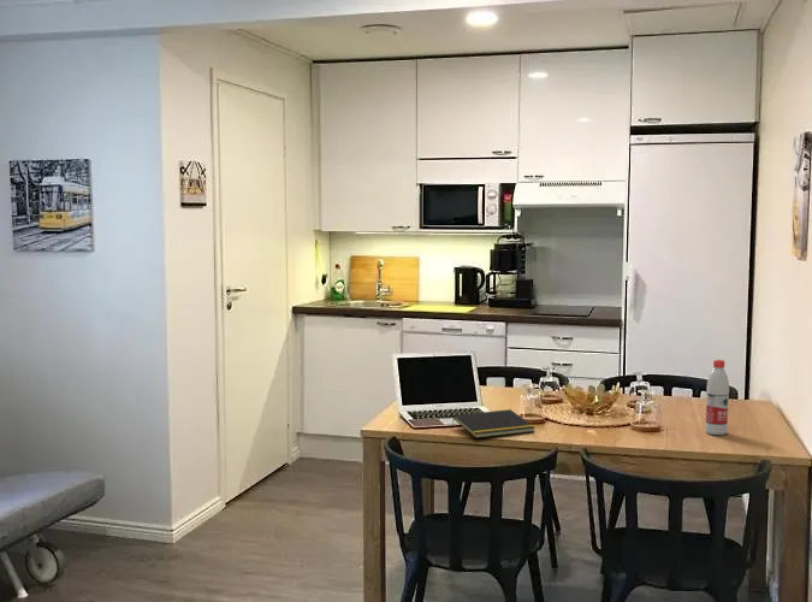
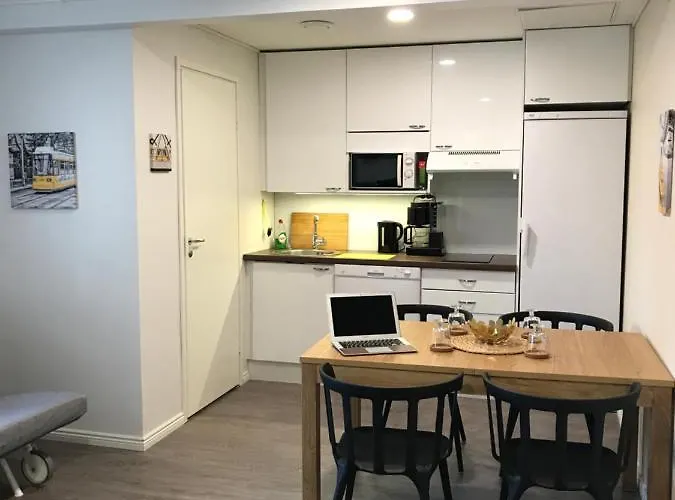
- notepad (493, 423)
- water bottle (717, 396)
